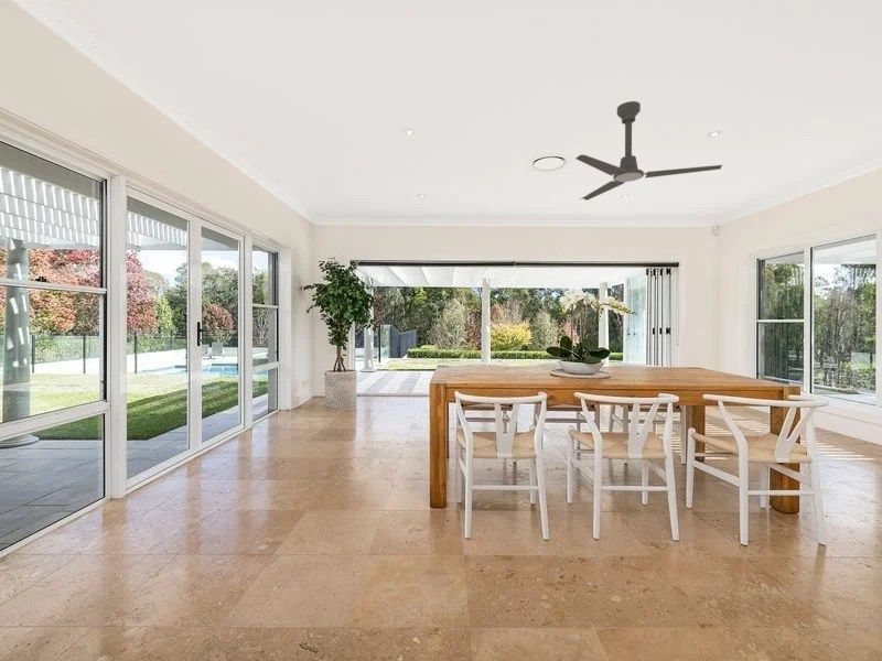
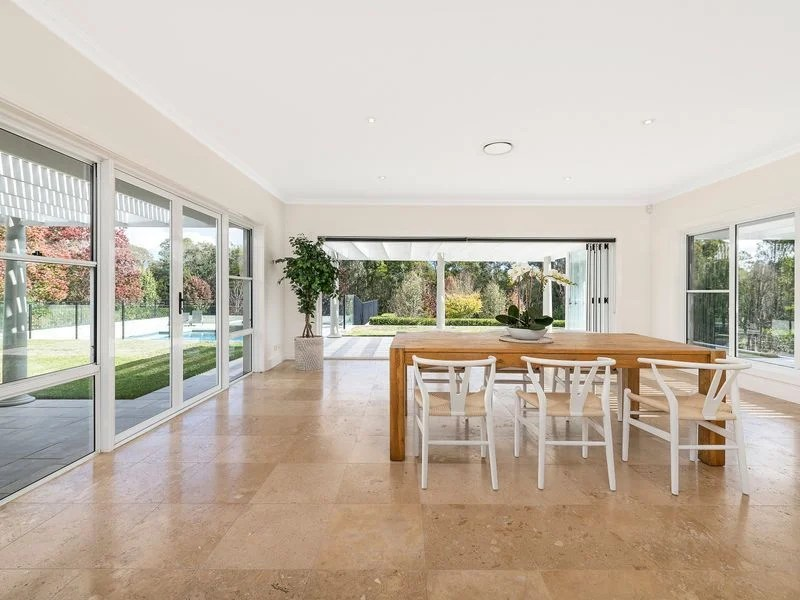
- ceiling fan (631, 139)
